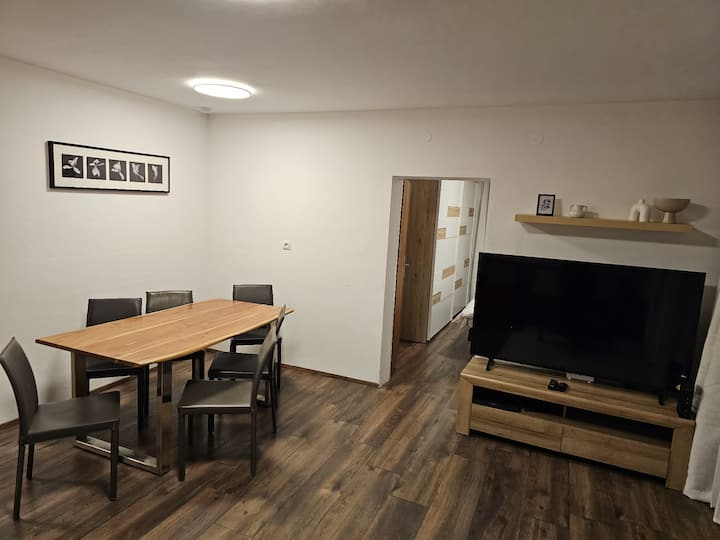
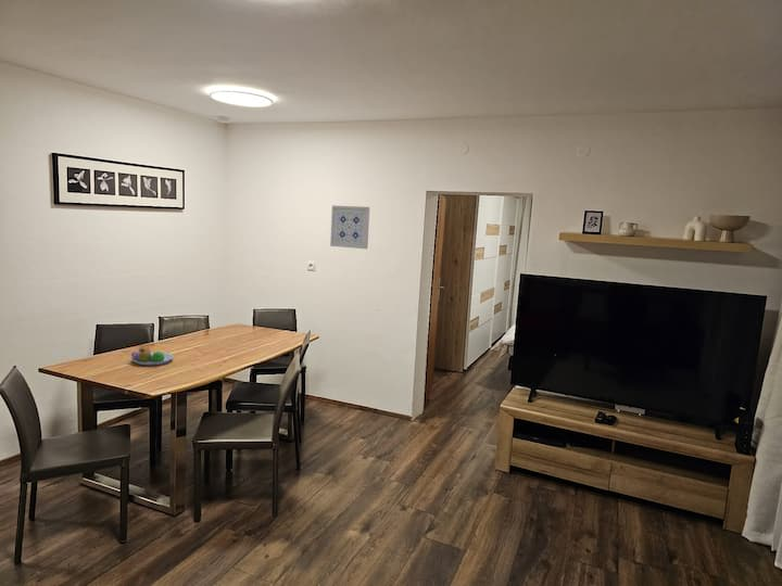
+ wall art (349, 227)
+ fruit bowl (152, 354)
